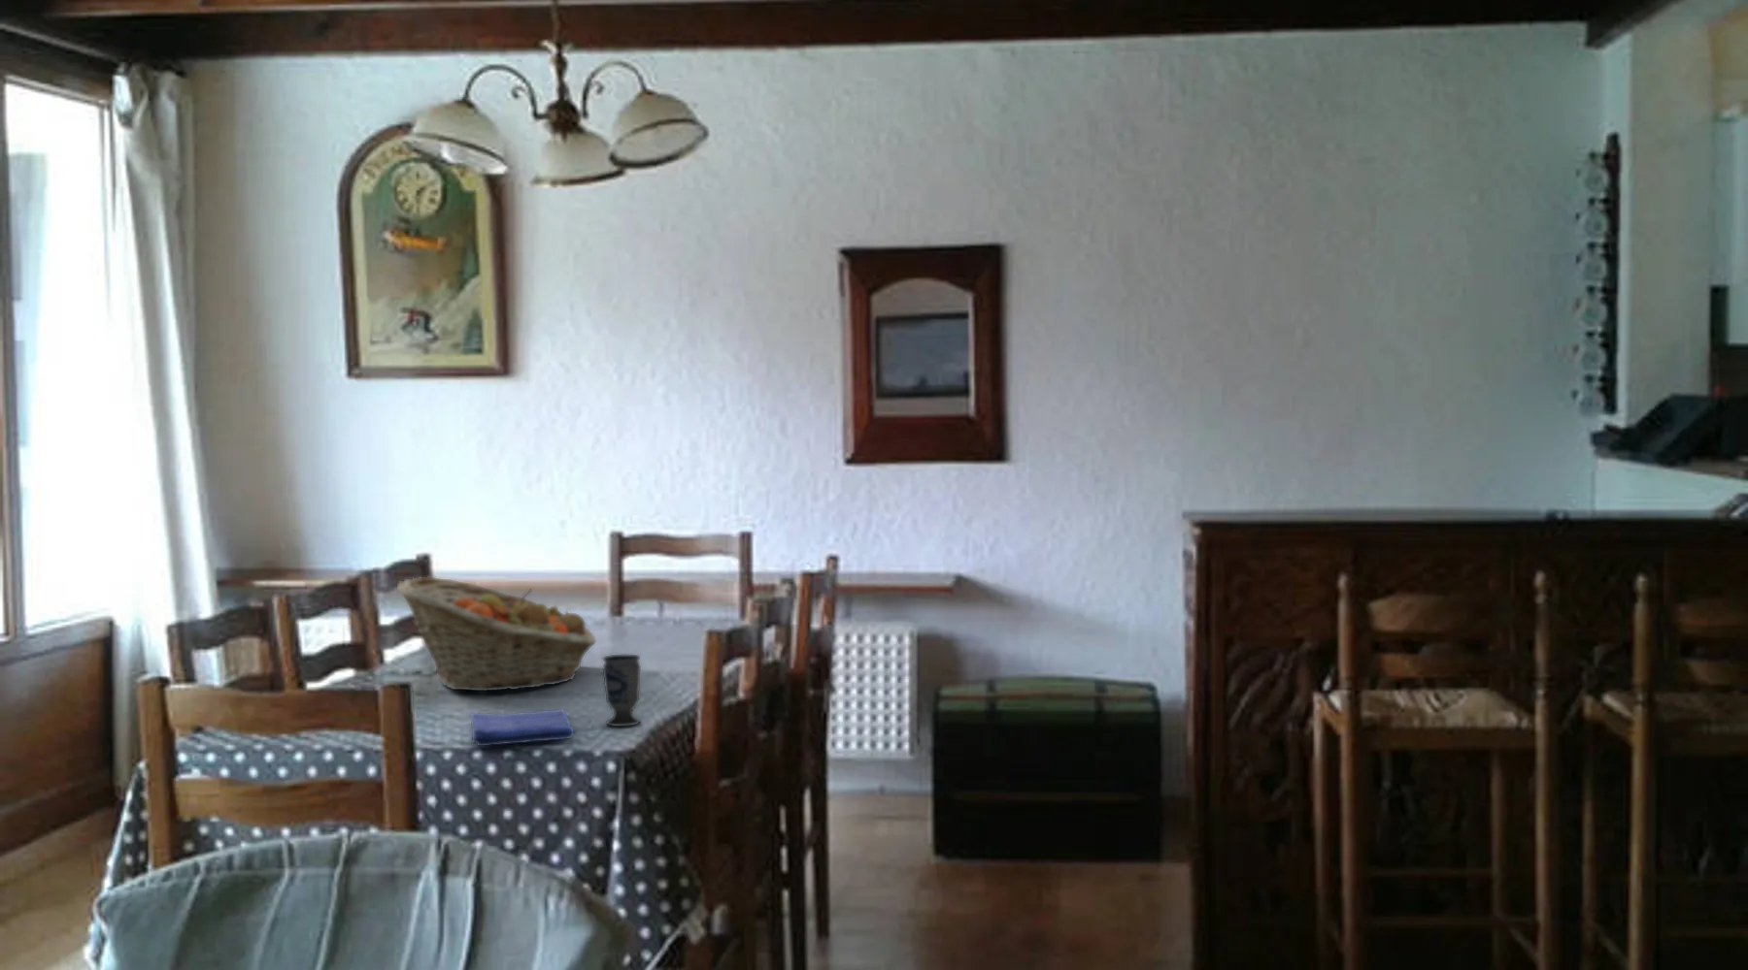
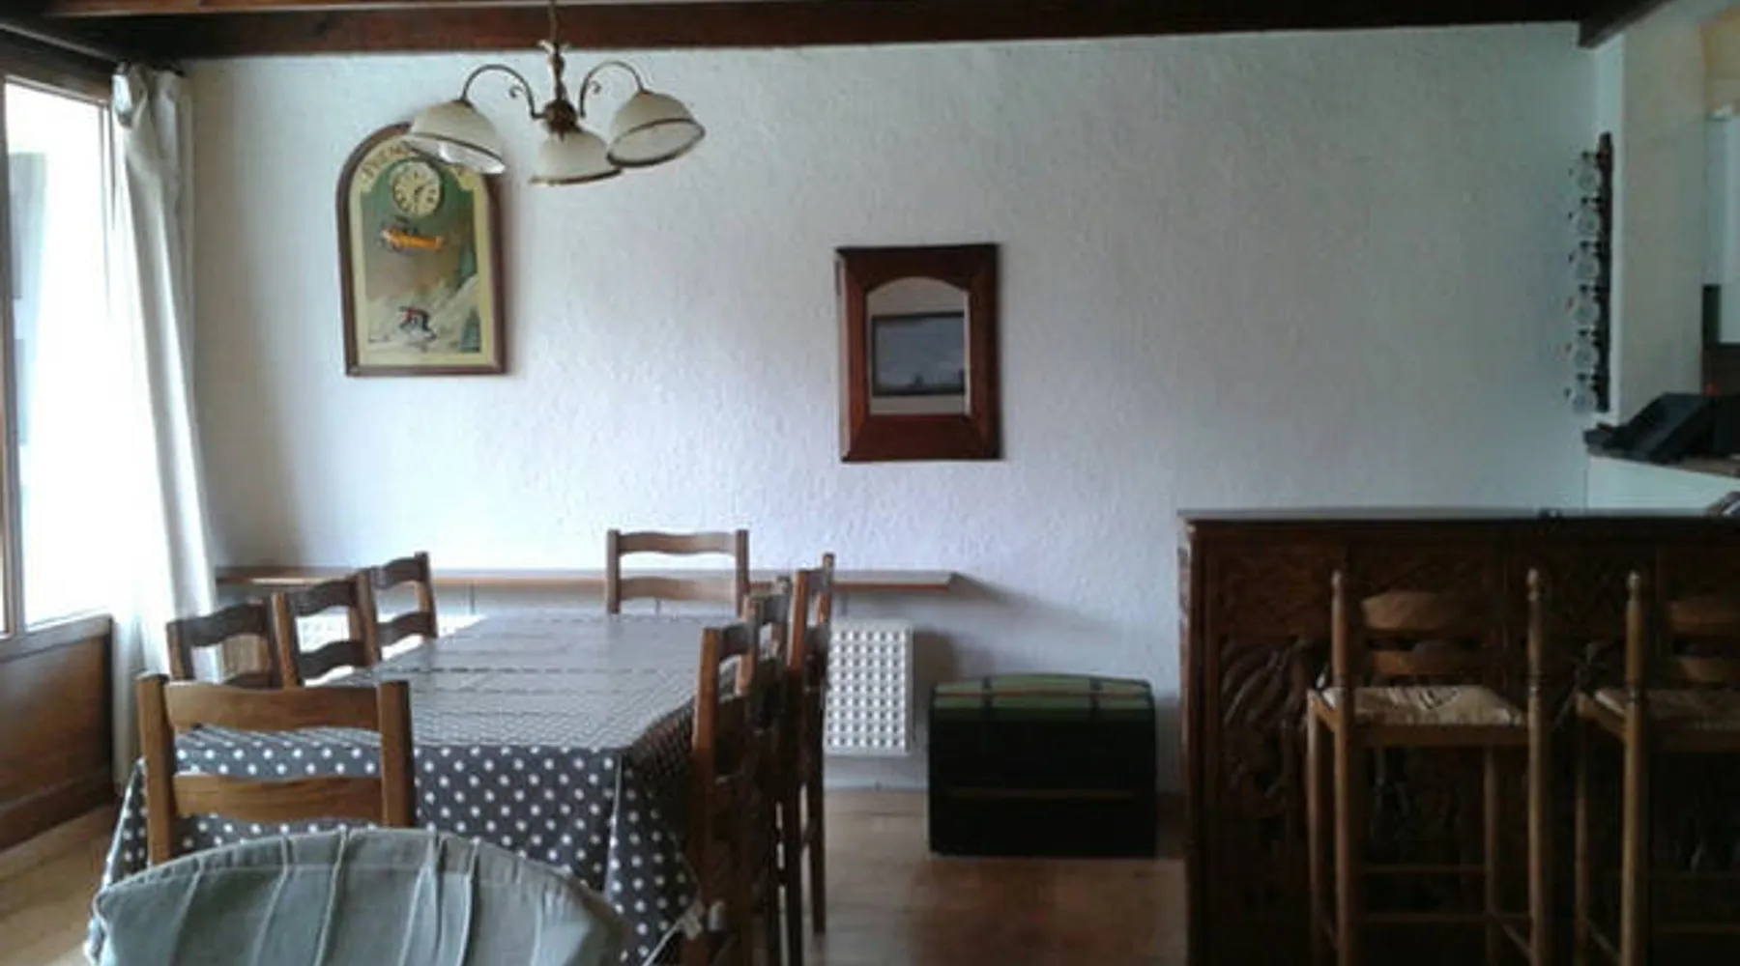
- cup (622, 689)
- fruit basket (499, 627)
- dish towel (520, 724)
